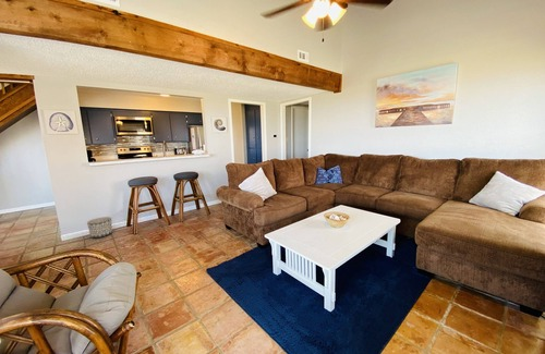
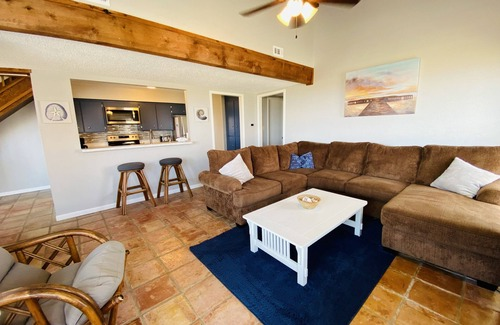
- planter (100, 228)
